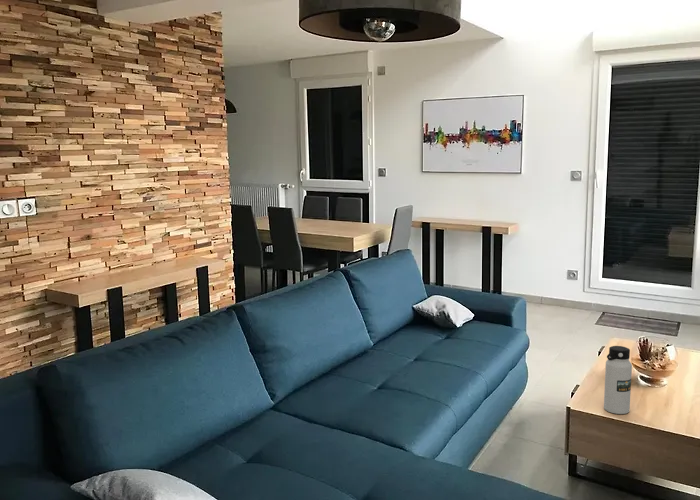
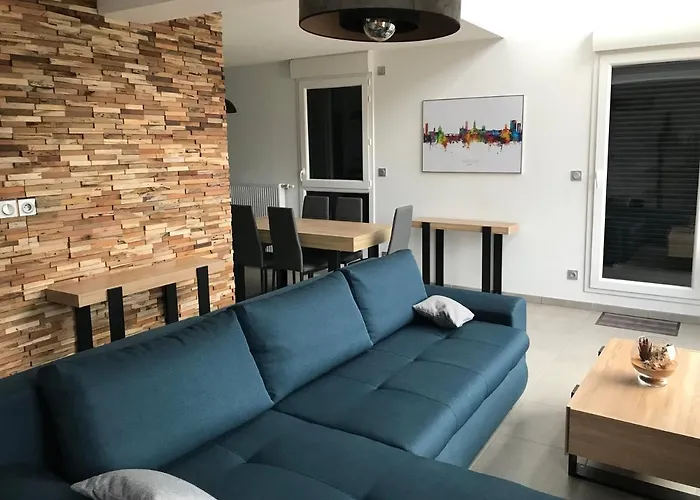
- water bottle (618, 379)
